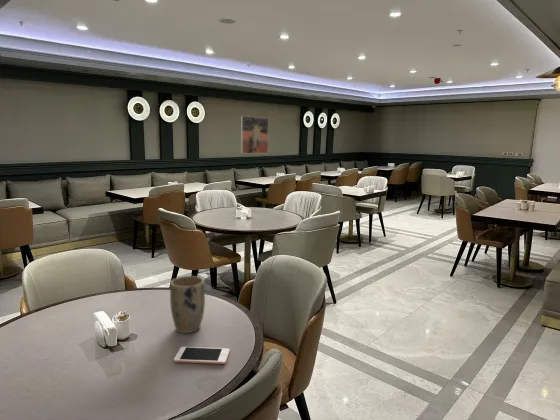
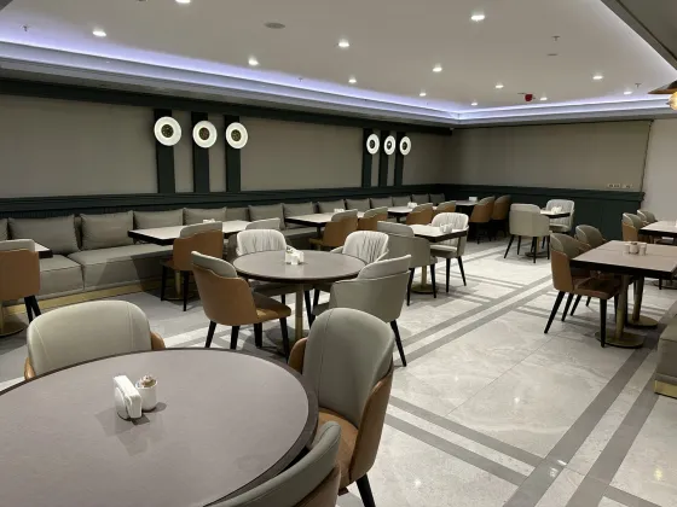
- cell phone (202, 355)
- plant pot (187, 304)
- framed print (255, 135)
